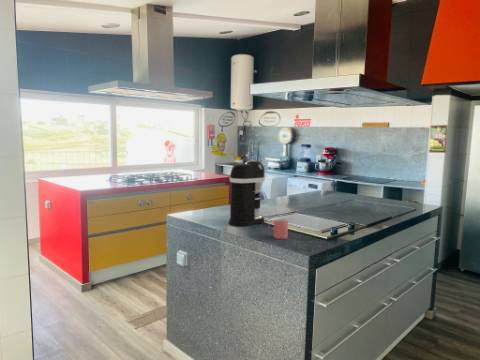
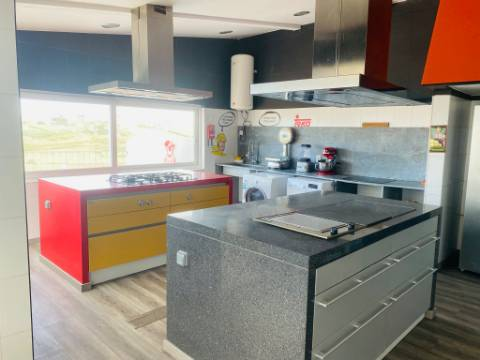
- cup (277, 228)
- coffee maker (247, 191)
